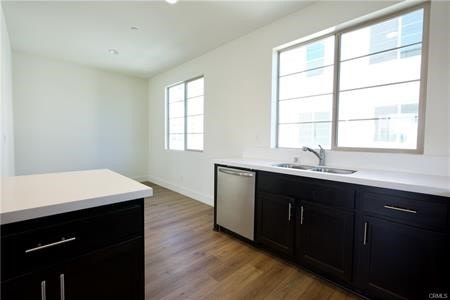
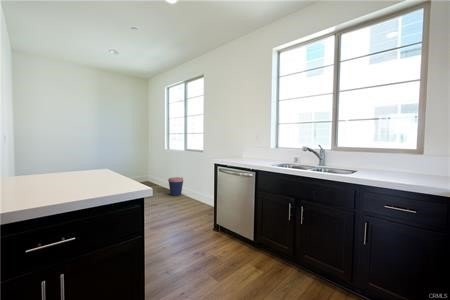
+ coffee cup (175, 186)
